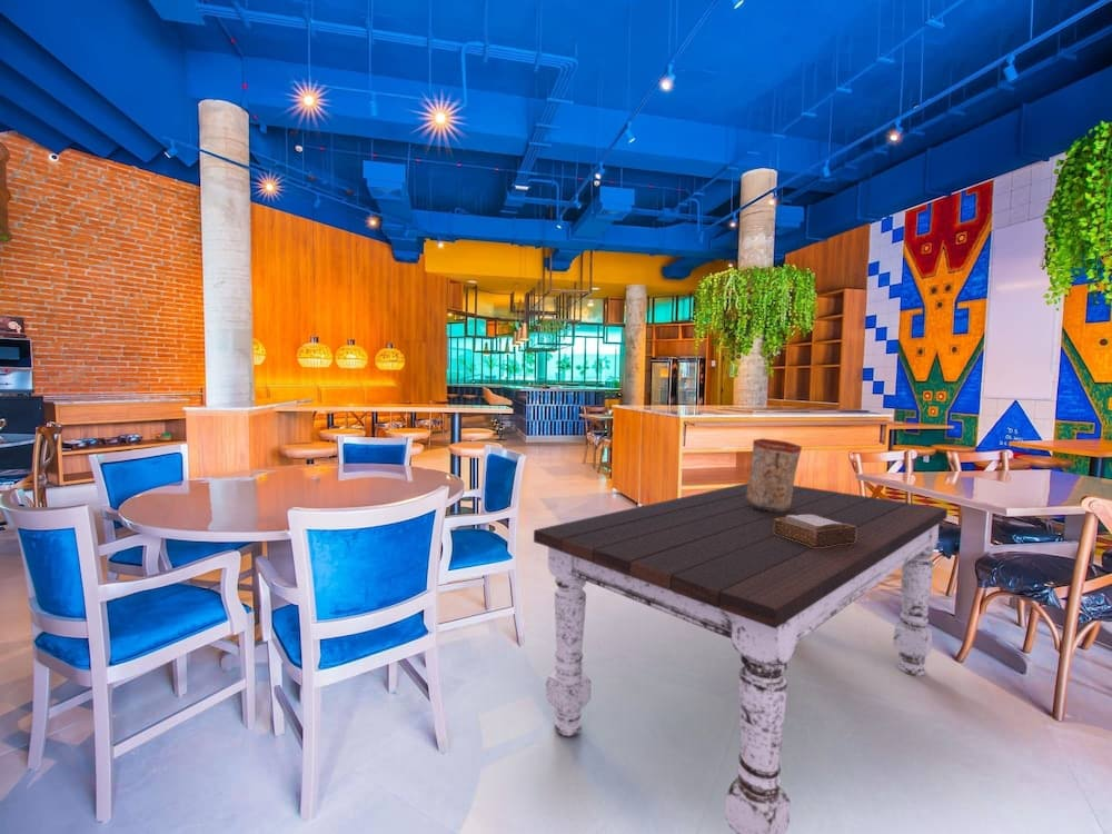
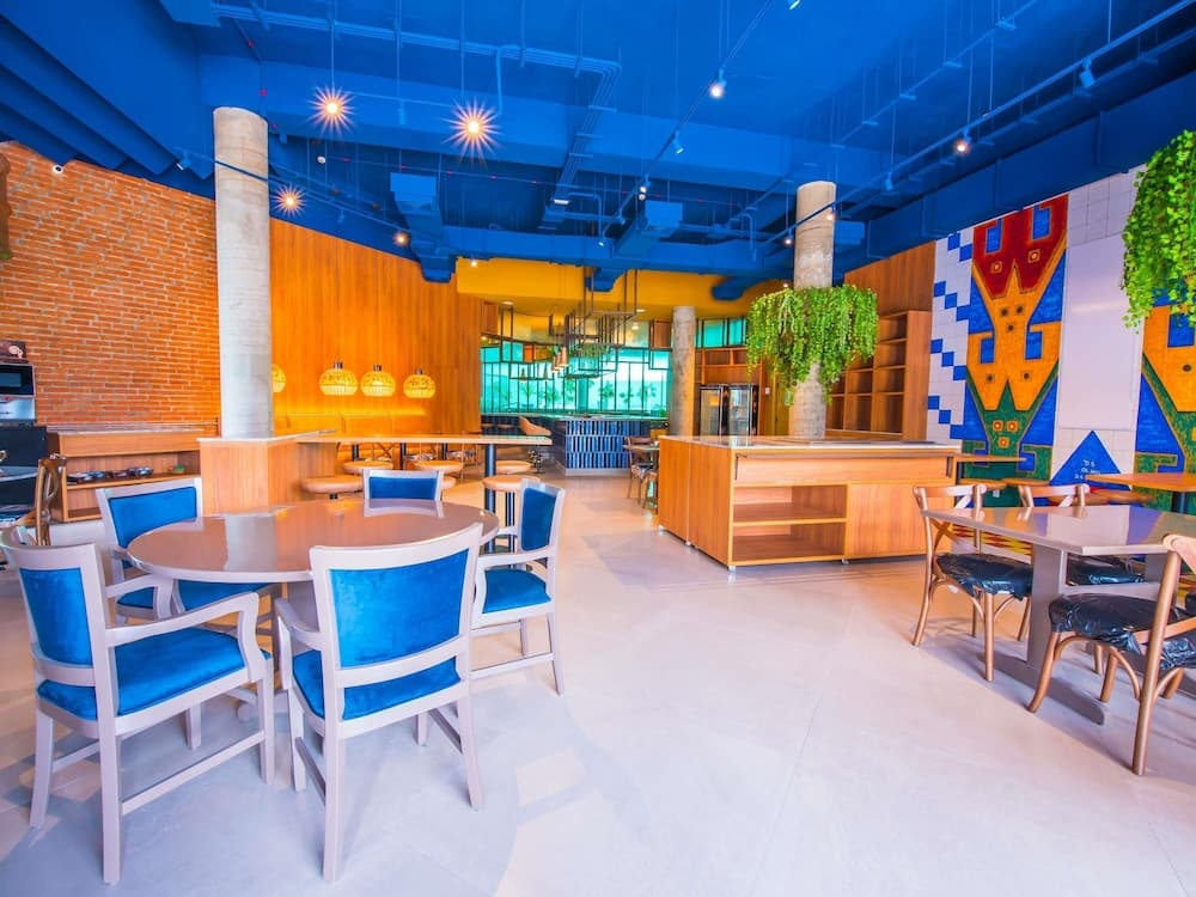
- vase (768, 476)
- dining table (759, 607)
- napkin holder (813, 527)
